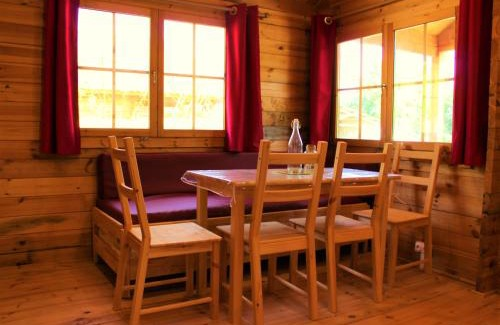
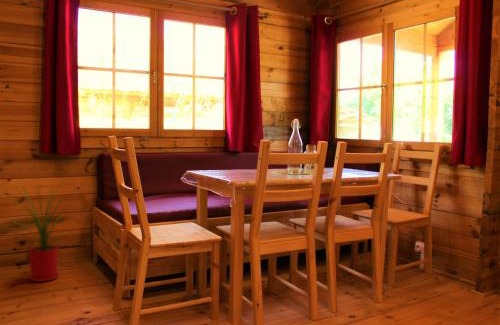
+ house plant (44, 229)
